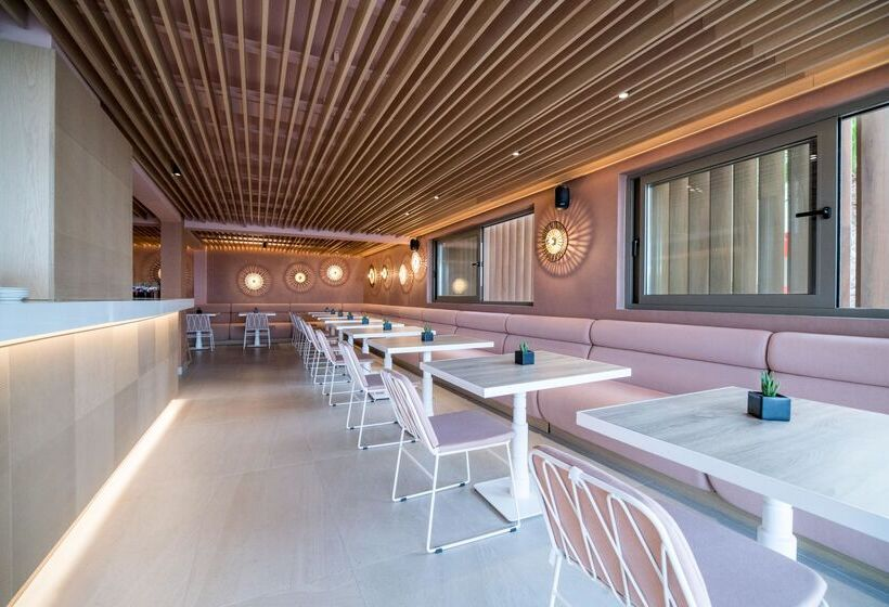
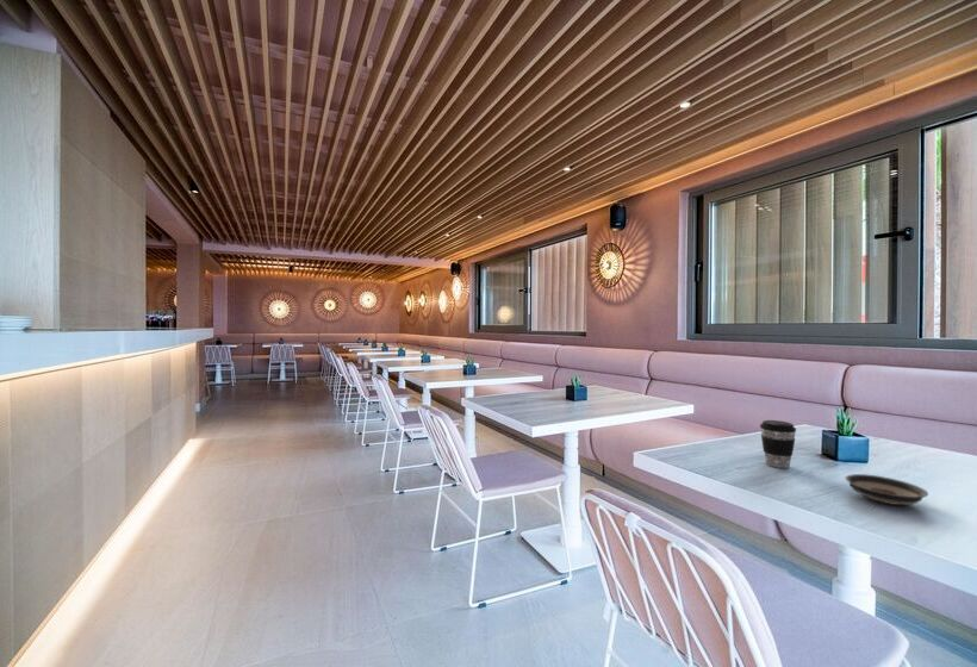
+ saucer (884, 492)
+ coffee cup (777, 443)
